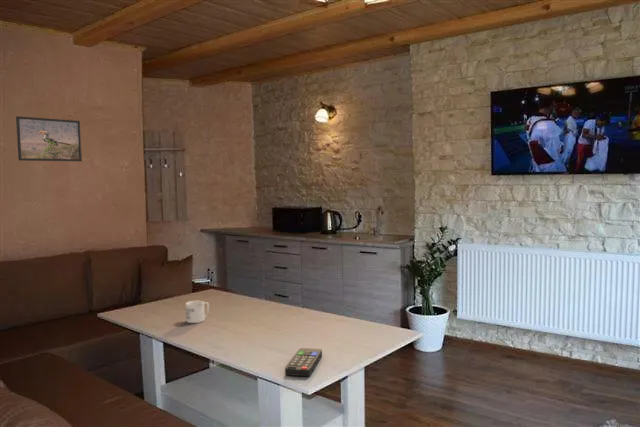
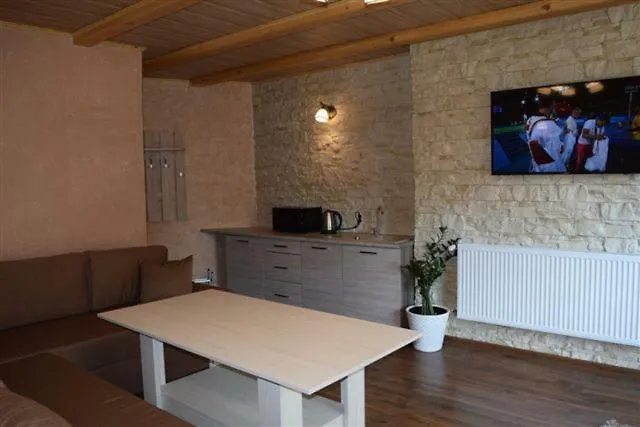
- remote control (304, 360)
- mug (198, 311)
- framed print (50, 139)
